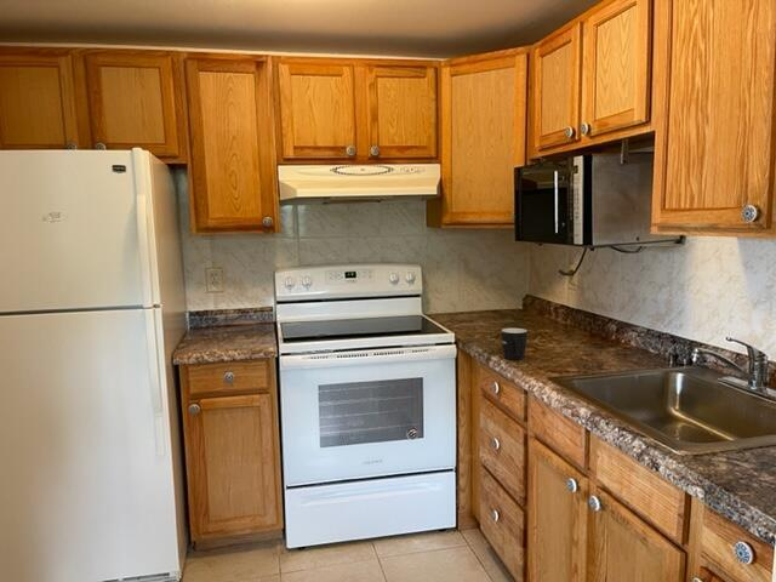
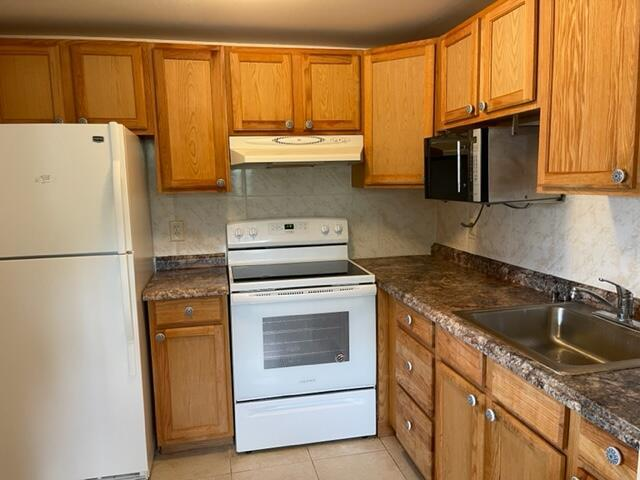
- mug (514, 344)
